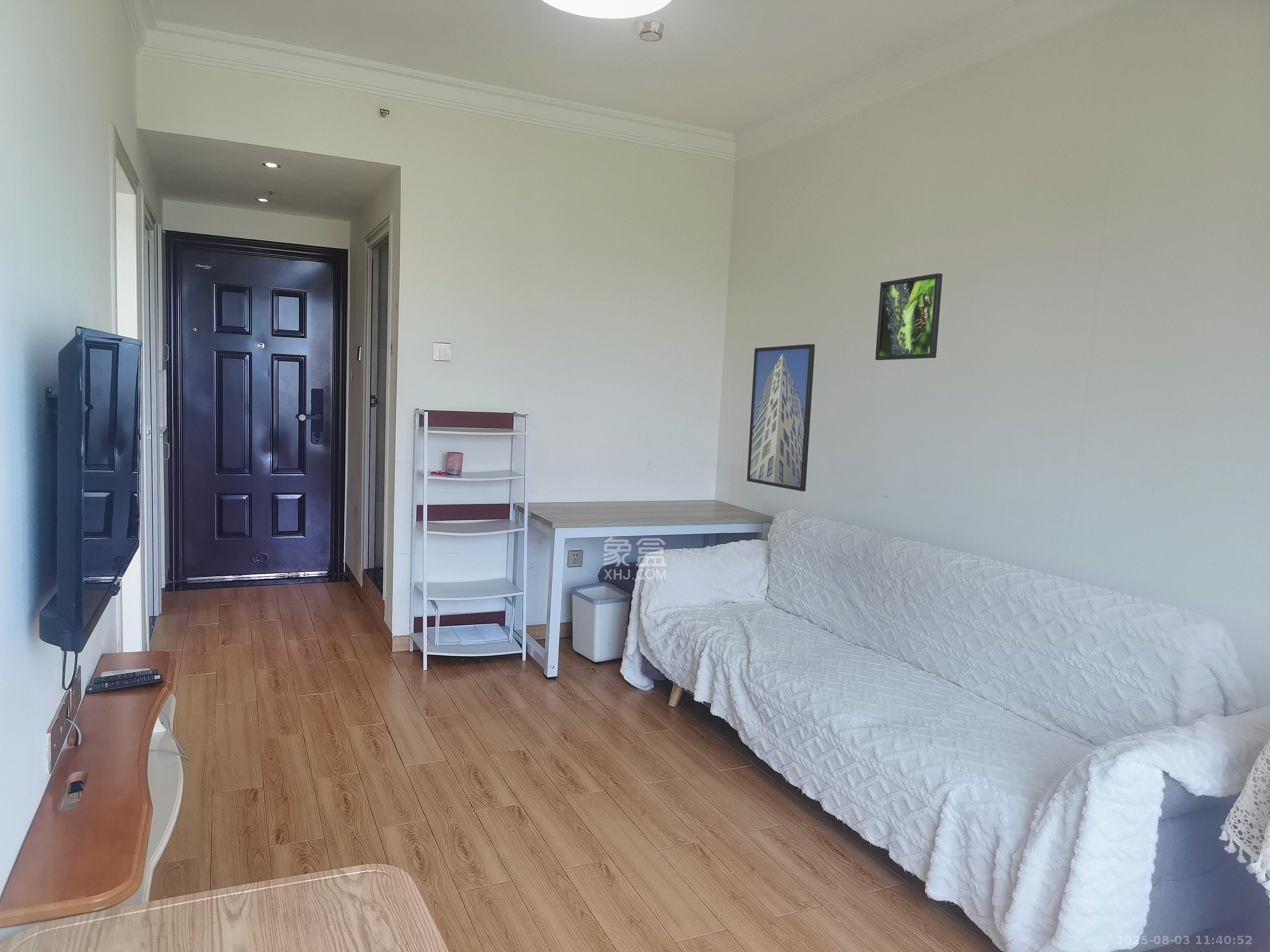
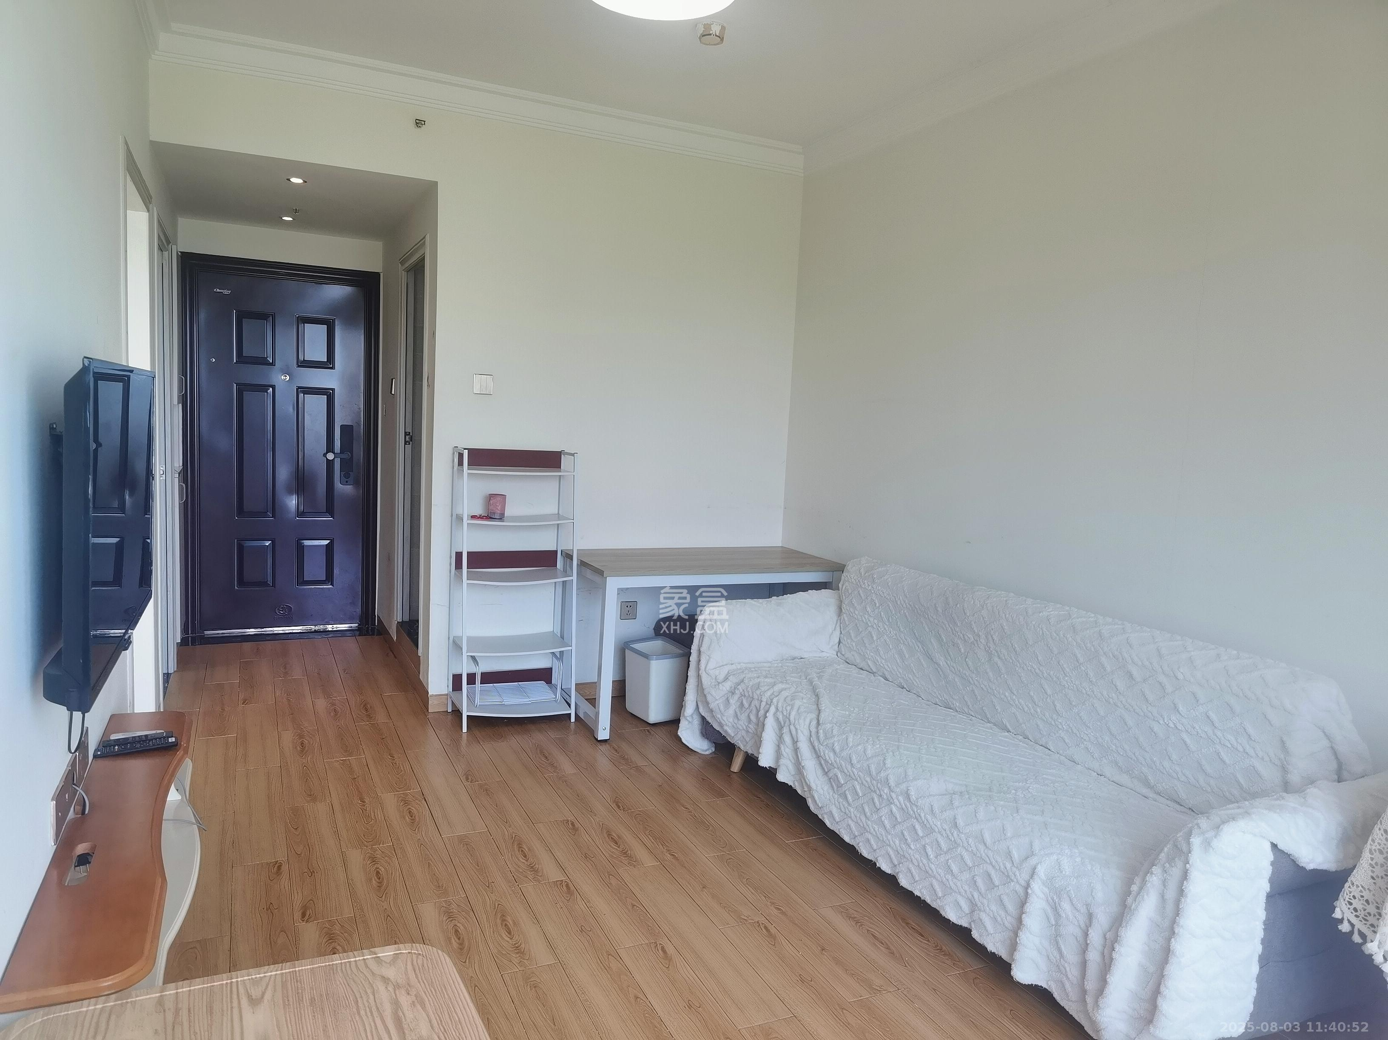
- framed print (907, 318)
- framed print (779, 416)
